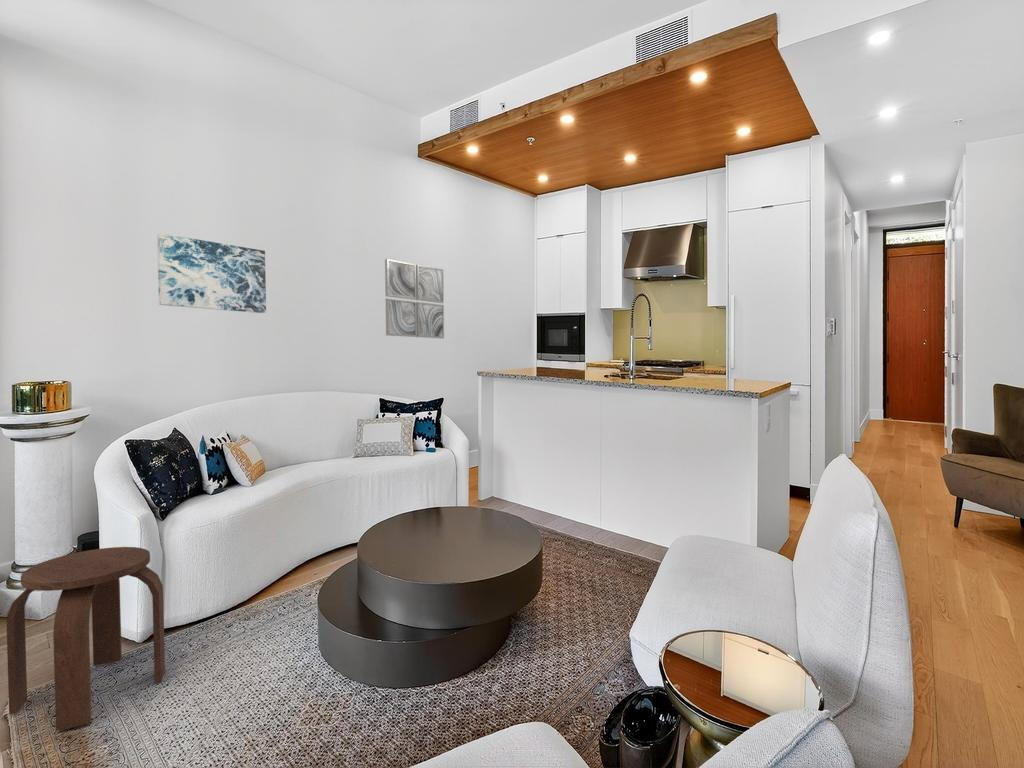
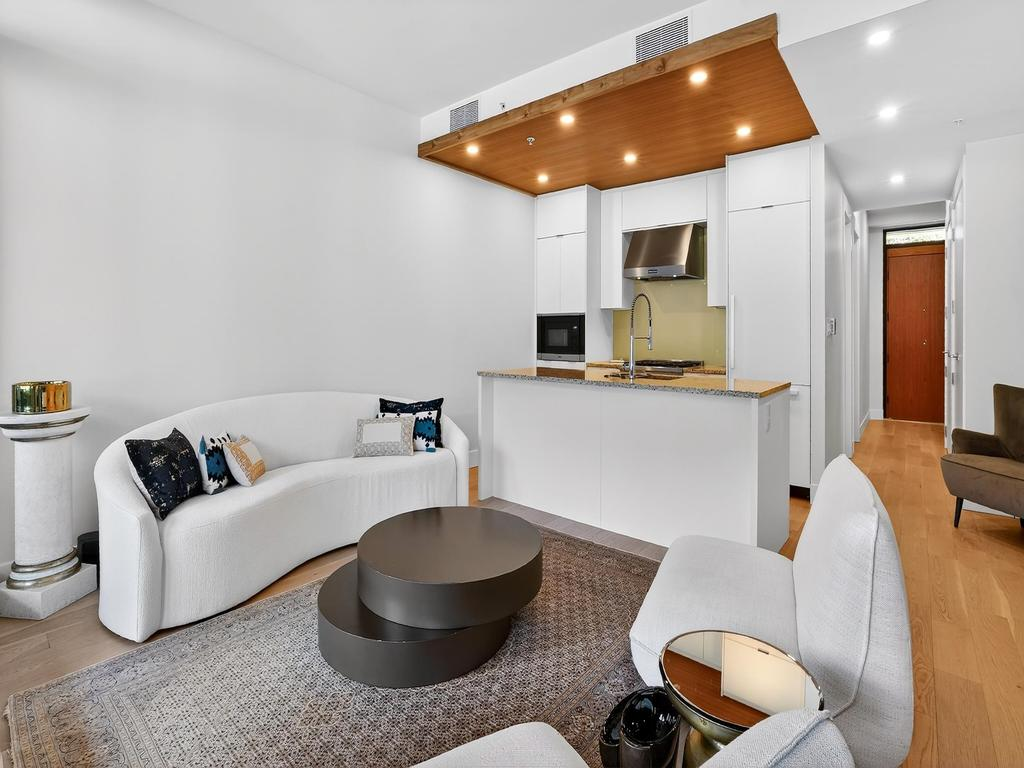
- stool (92, 627)
- wall art (416, 299)
- wall art (215, 276)
